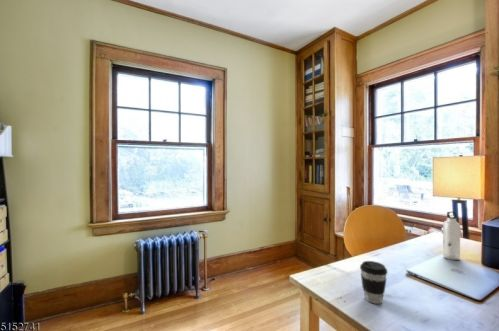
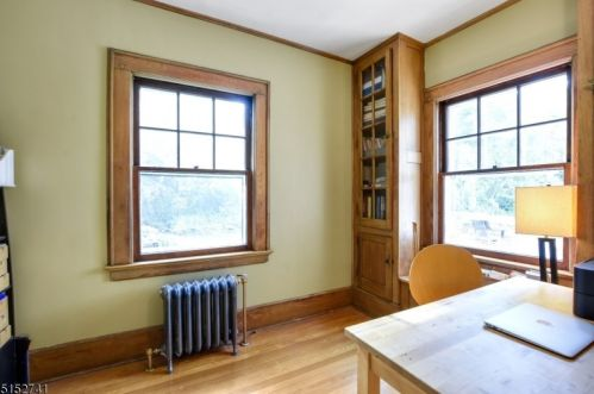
- coffee cup (373, 282)
- water bottle (451, 234)
